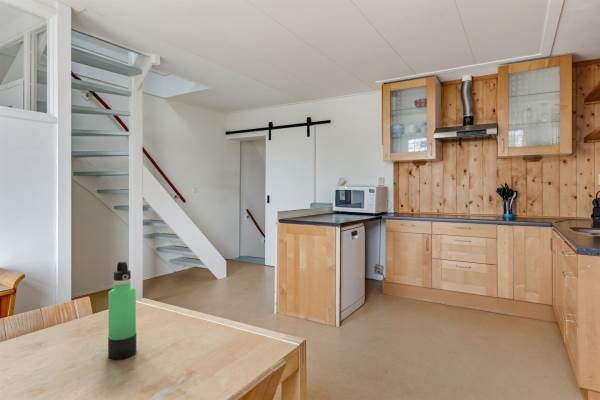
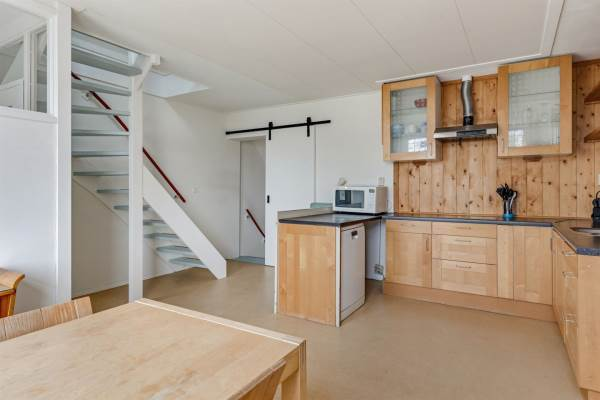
- thermos bottle (122, 307)
